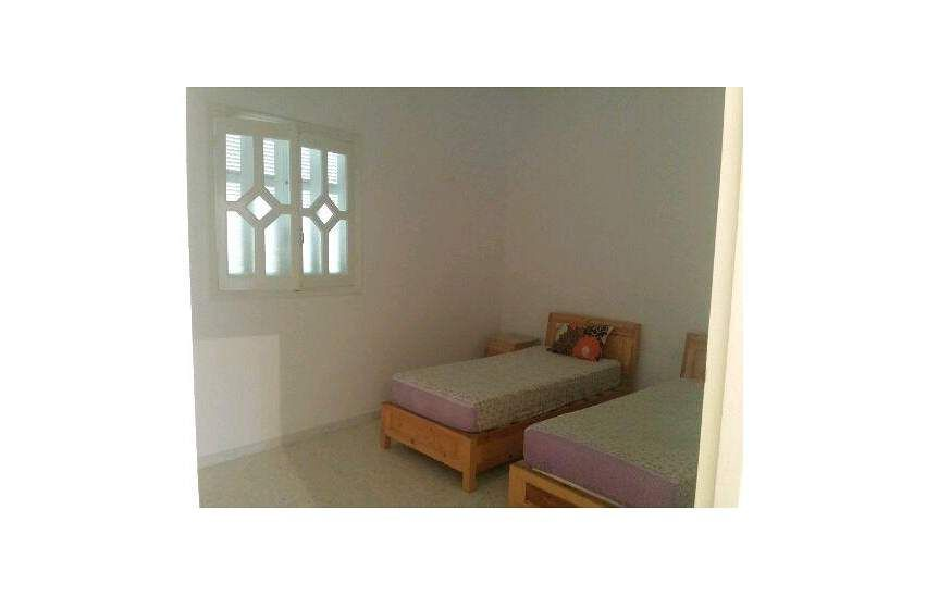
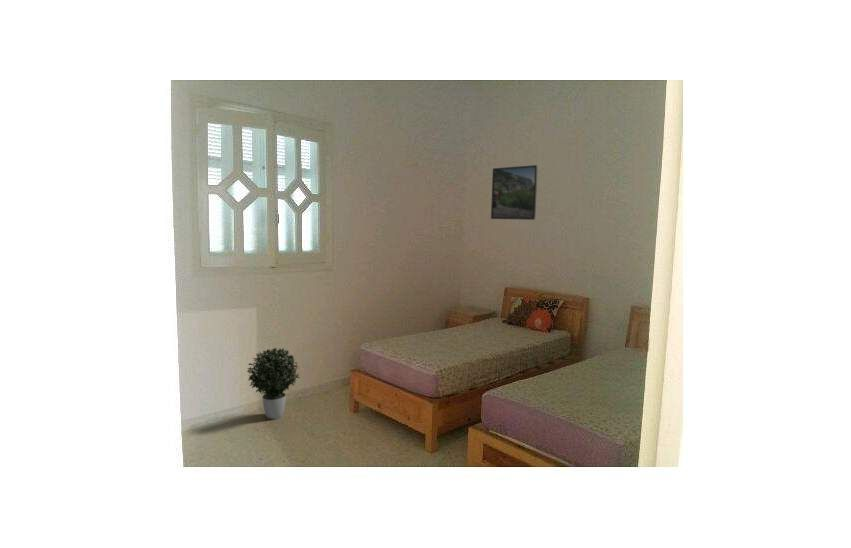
+ potted plant (274, 382)
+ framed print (513, 193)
